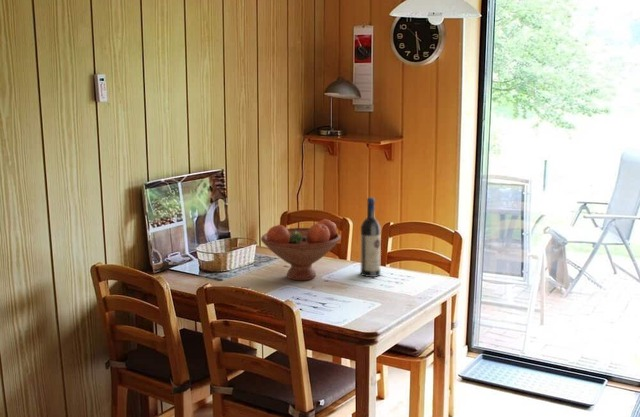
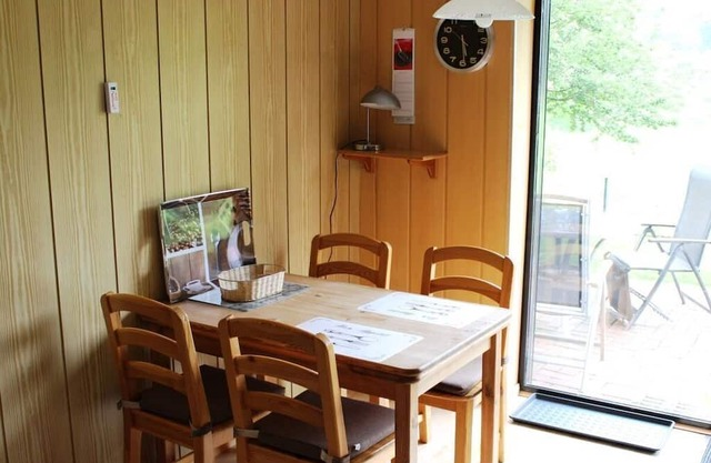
- fruit bowl (301, 248)
- wine bottle (370, 236)
